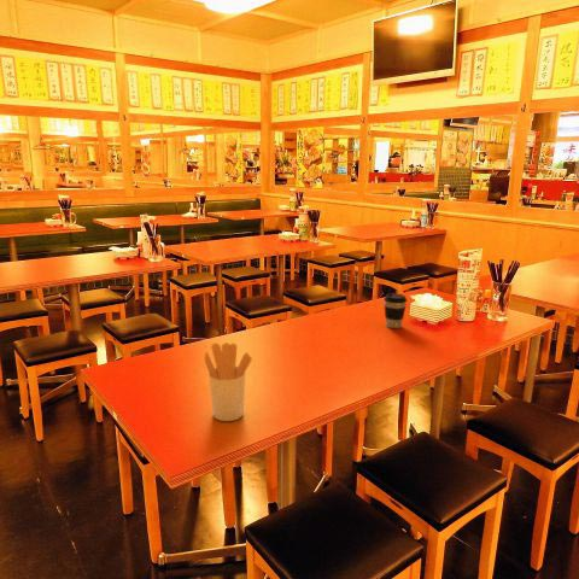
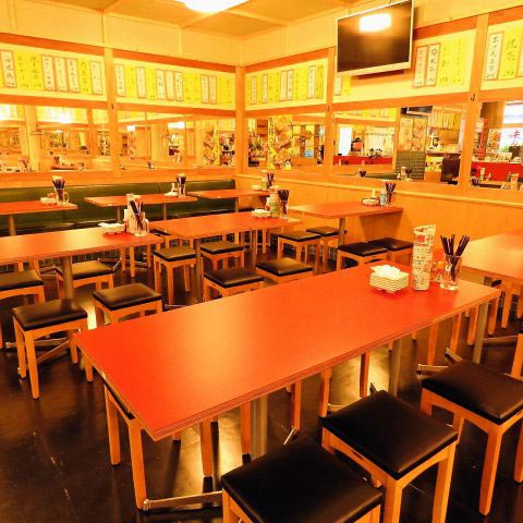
- utensil holder (226, 379)
- coffee cup (394, 310)
